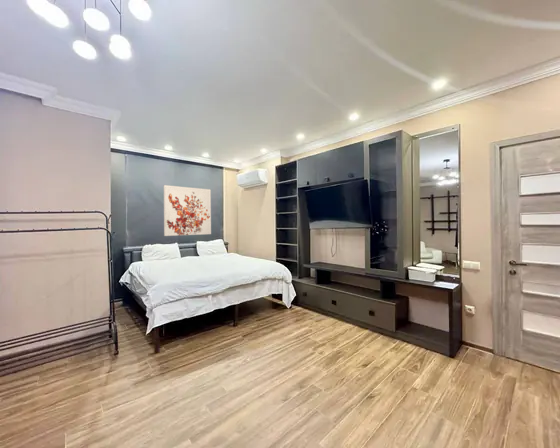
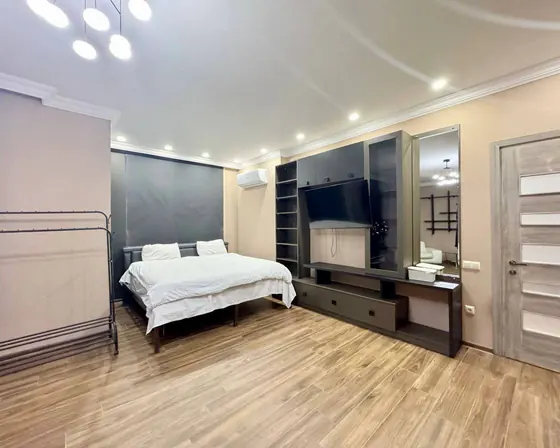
- wall art (188, 211)
